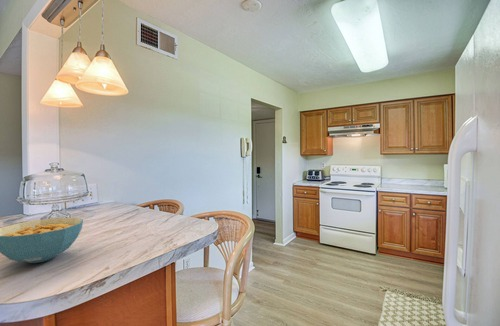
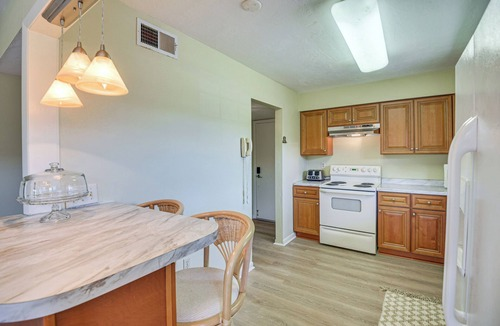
- cereal bowl (41, 242)
